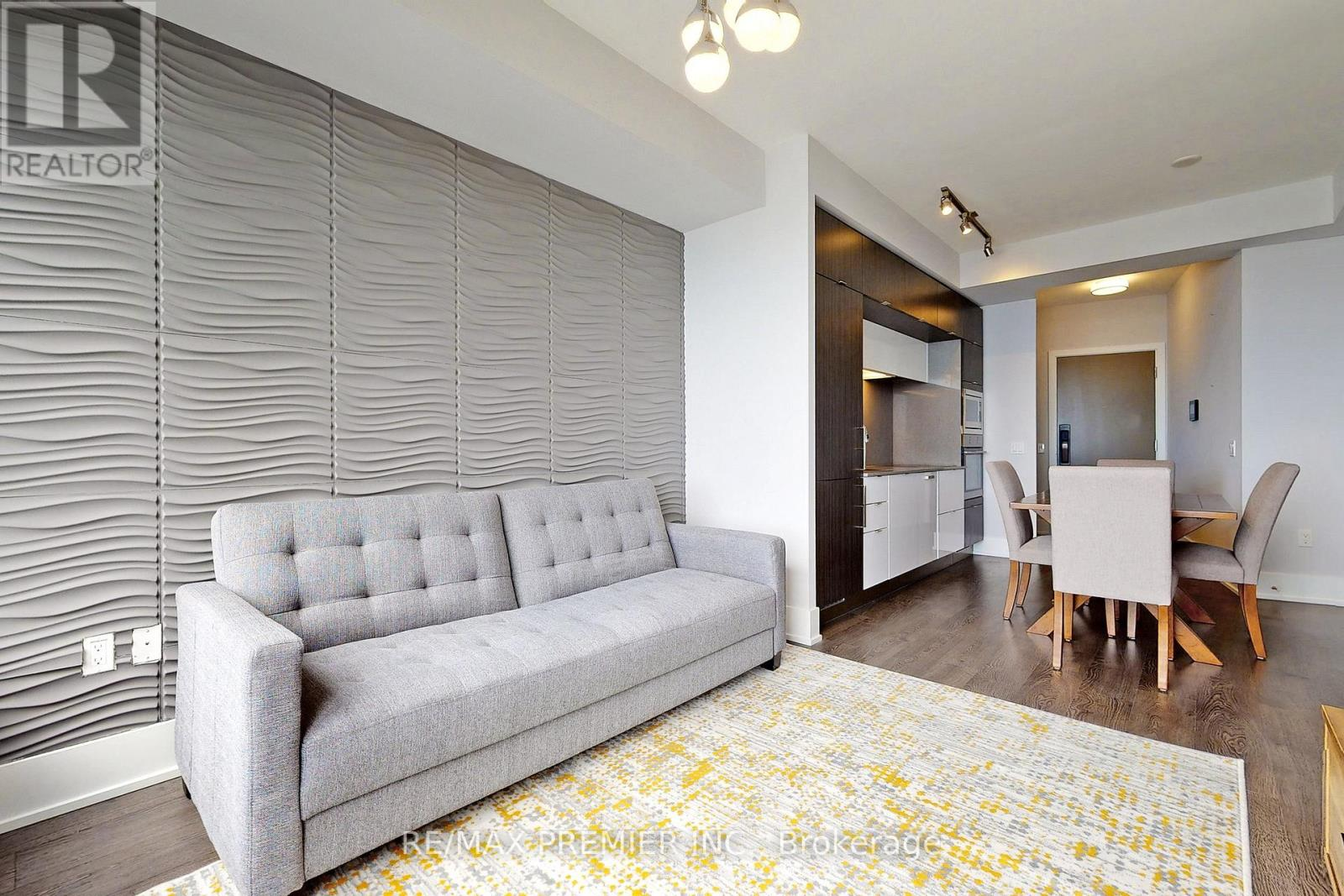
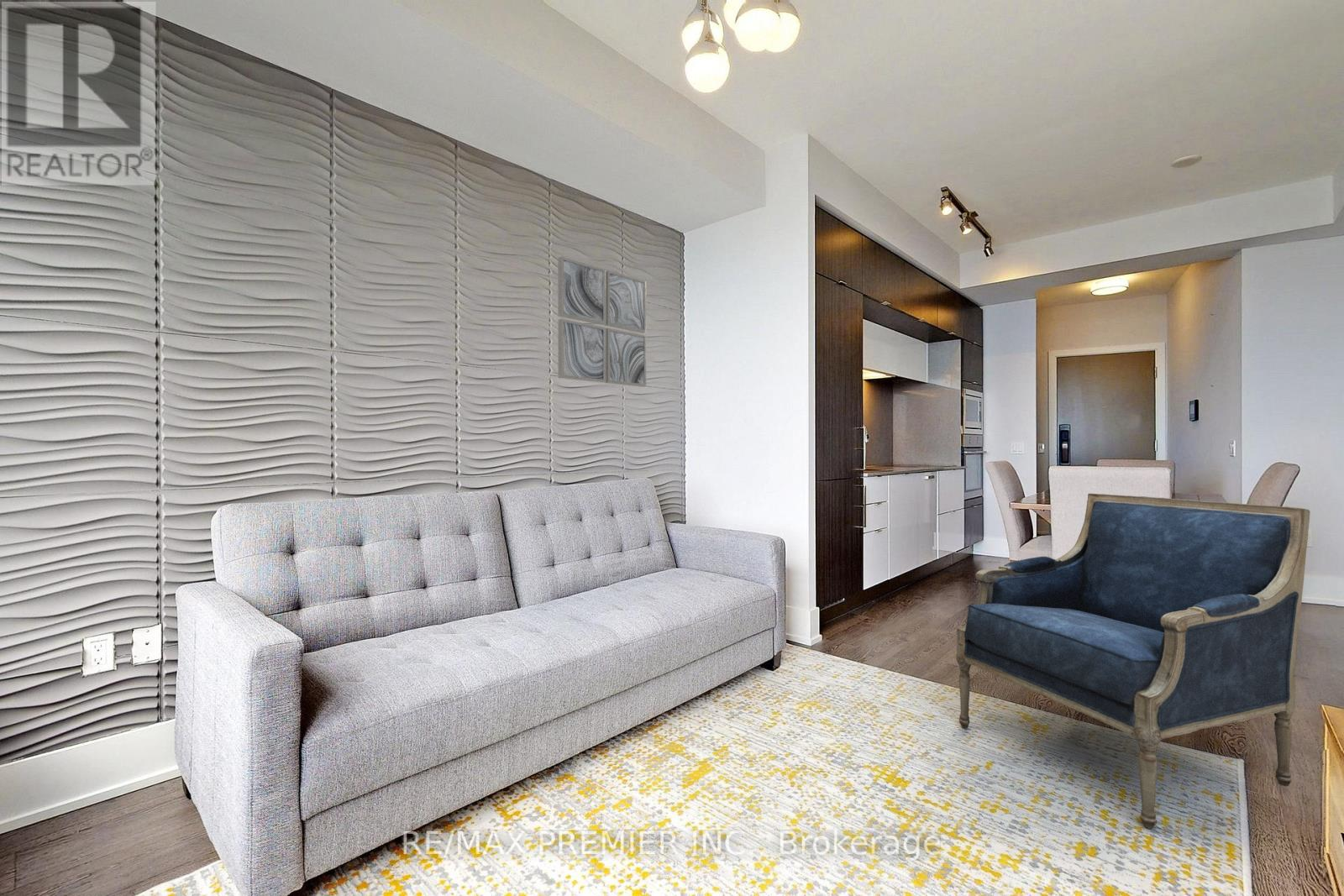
+ wall art (605, 325)
+ armchair (1112, 627)
